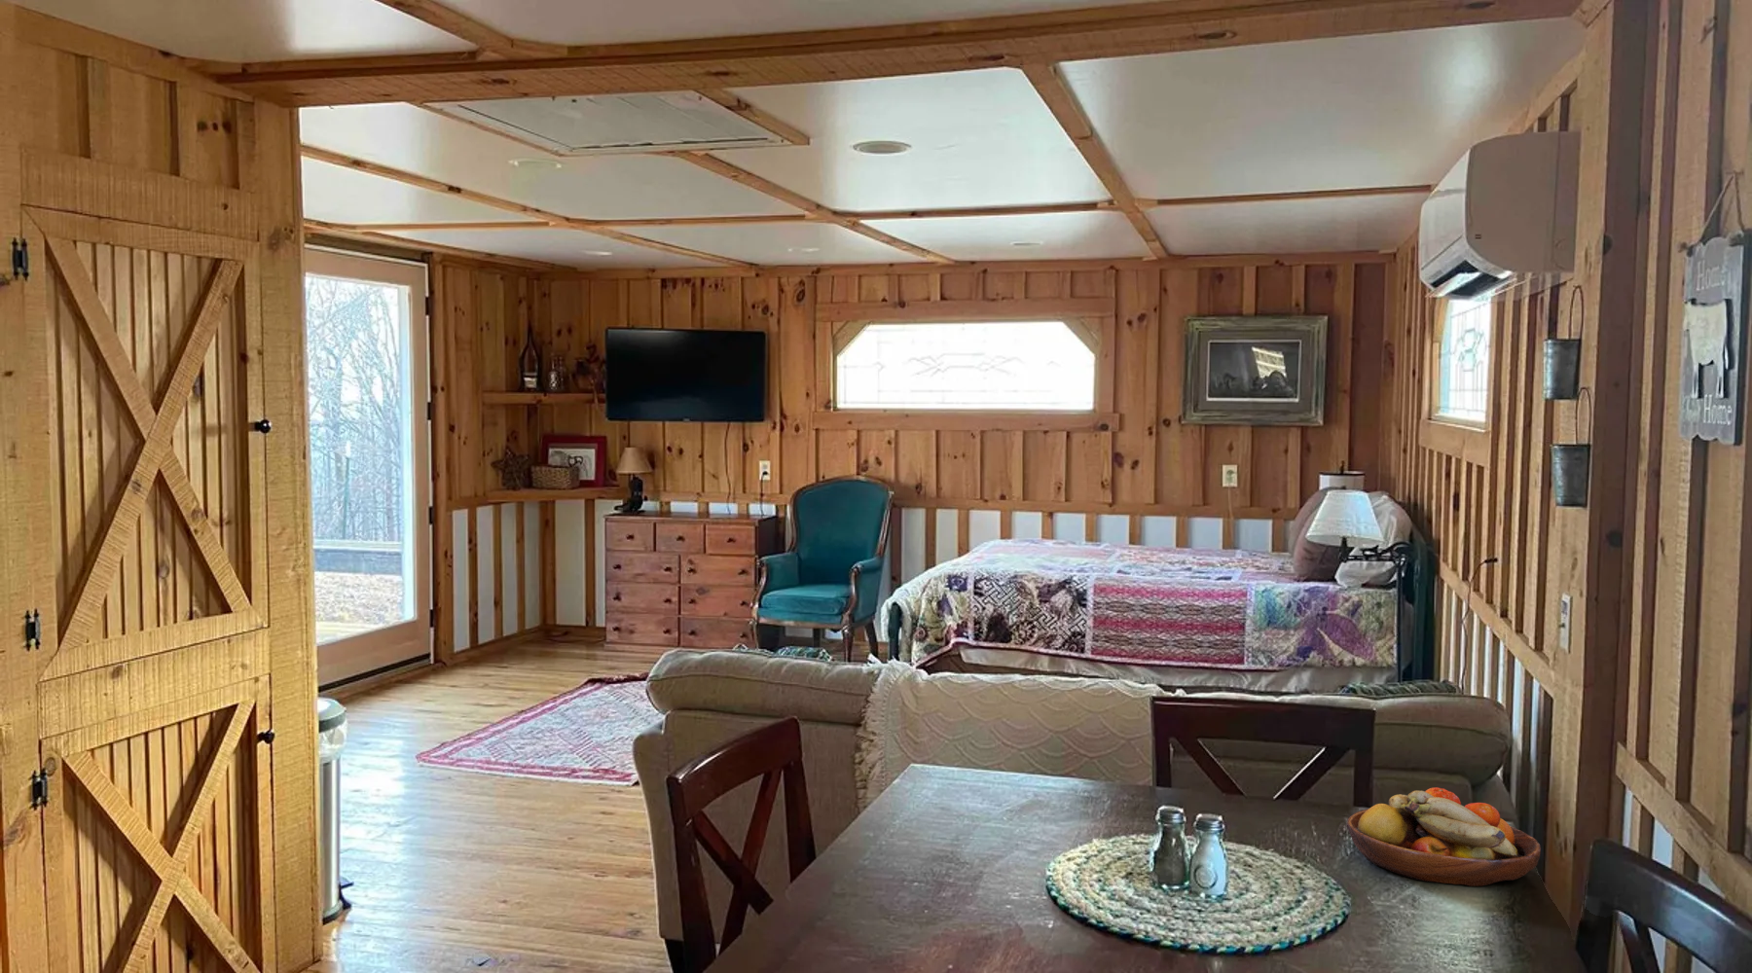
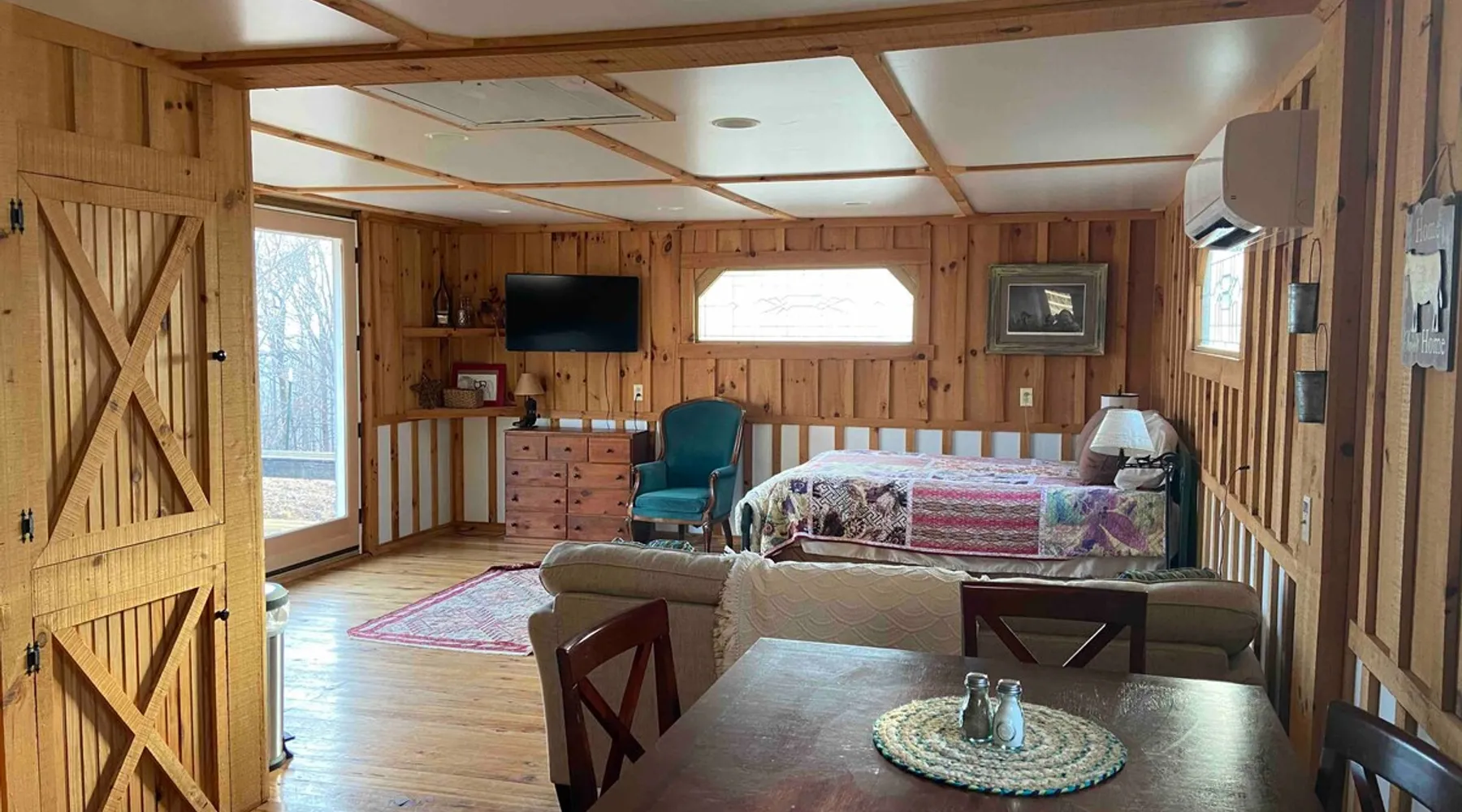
- fruit bowl (1443, 826)
